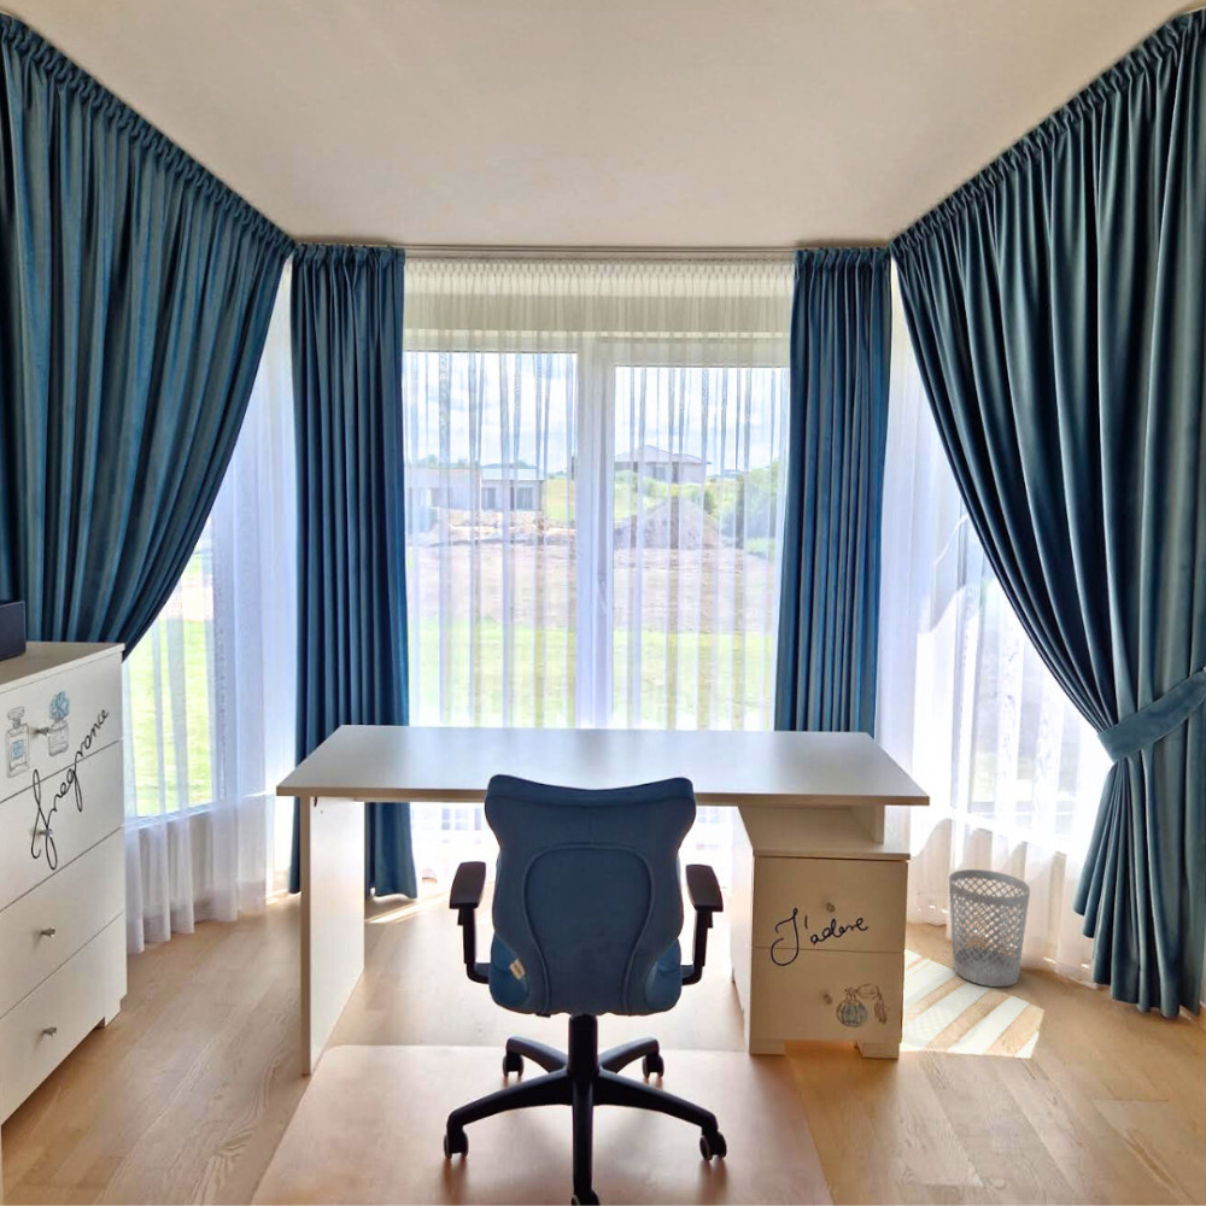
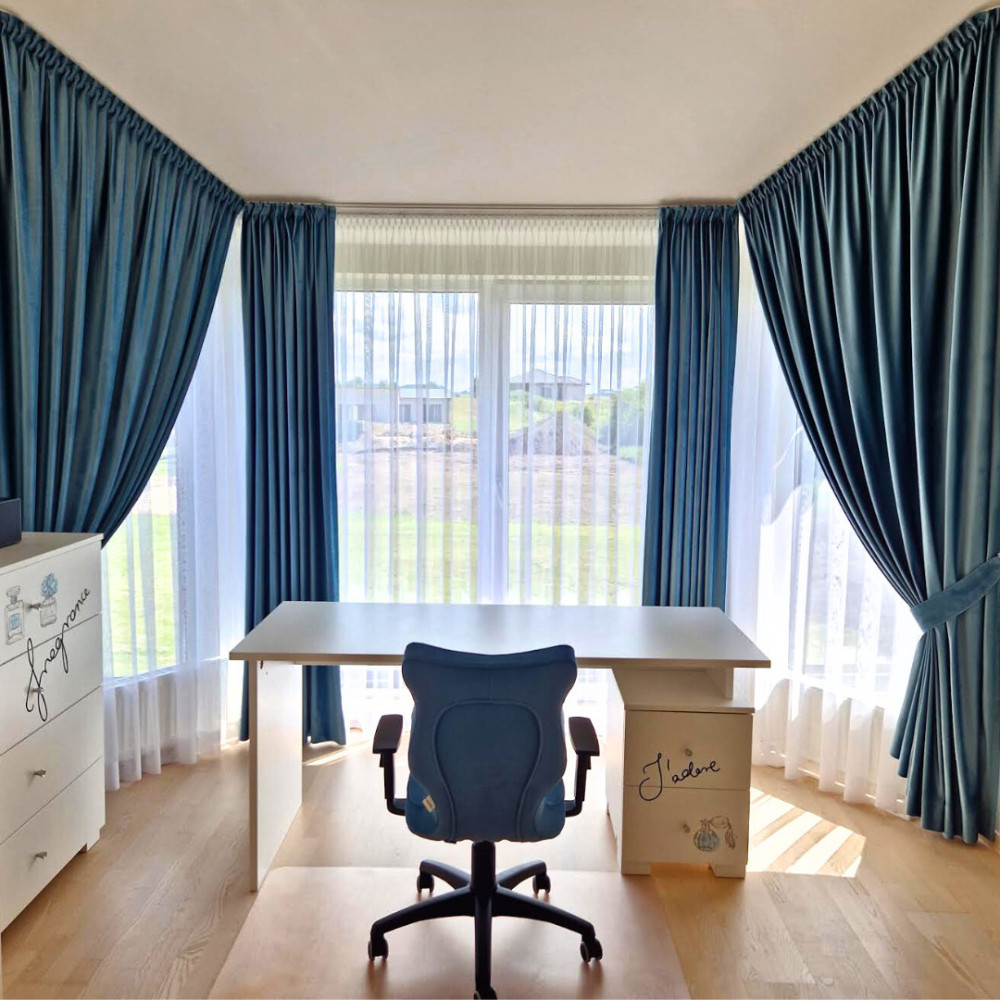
- wastebasket (988, 927)
